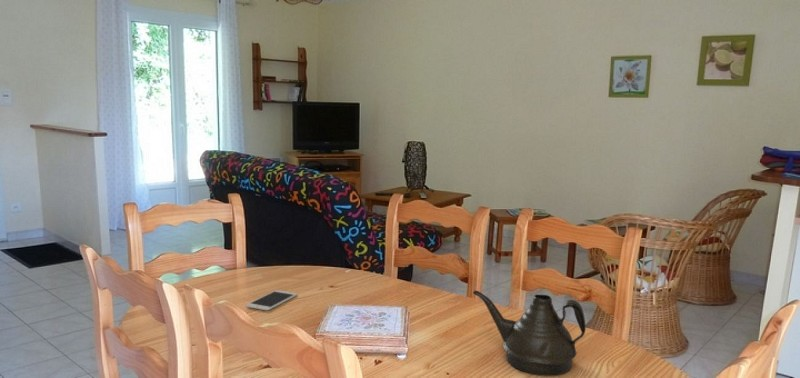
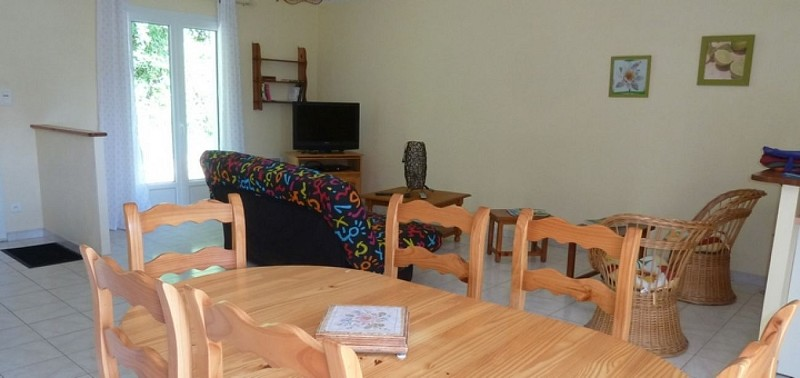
- smartphone (272, 299)
- teapot (526, 326)
